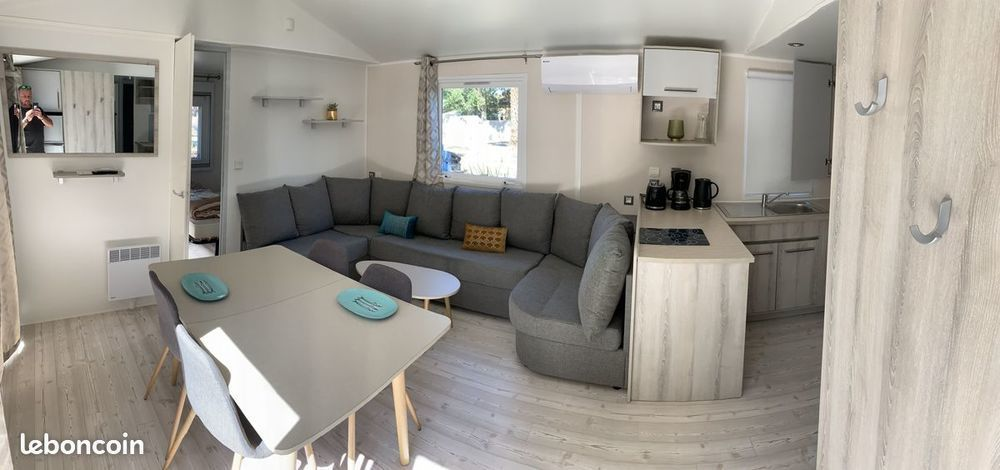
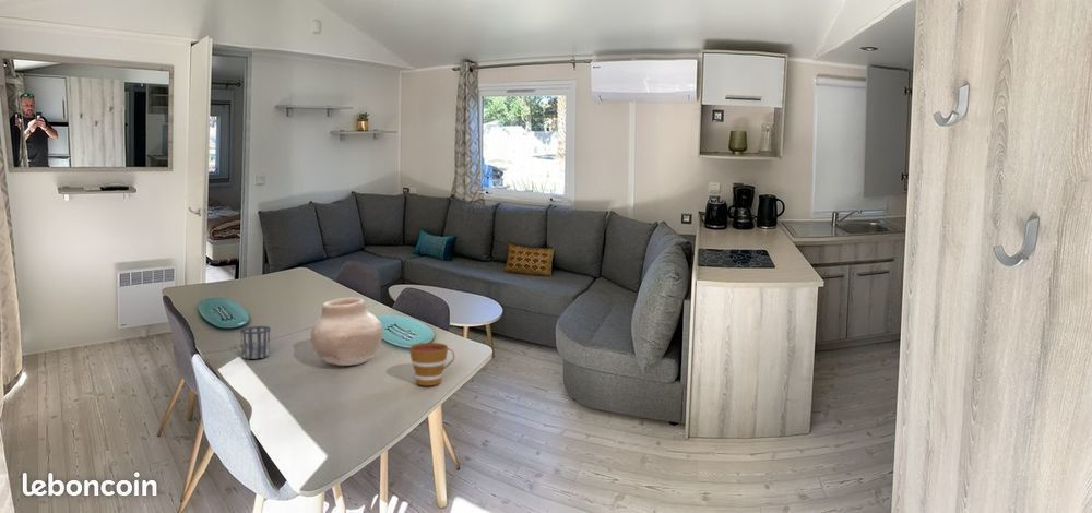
+ vase (347, 331)
+ cup (431, 363)
+ cup (256, 342)
